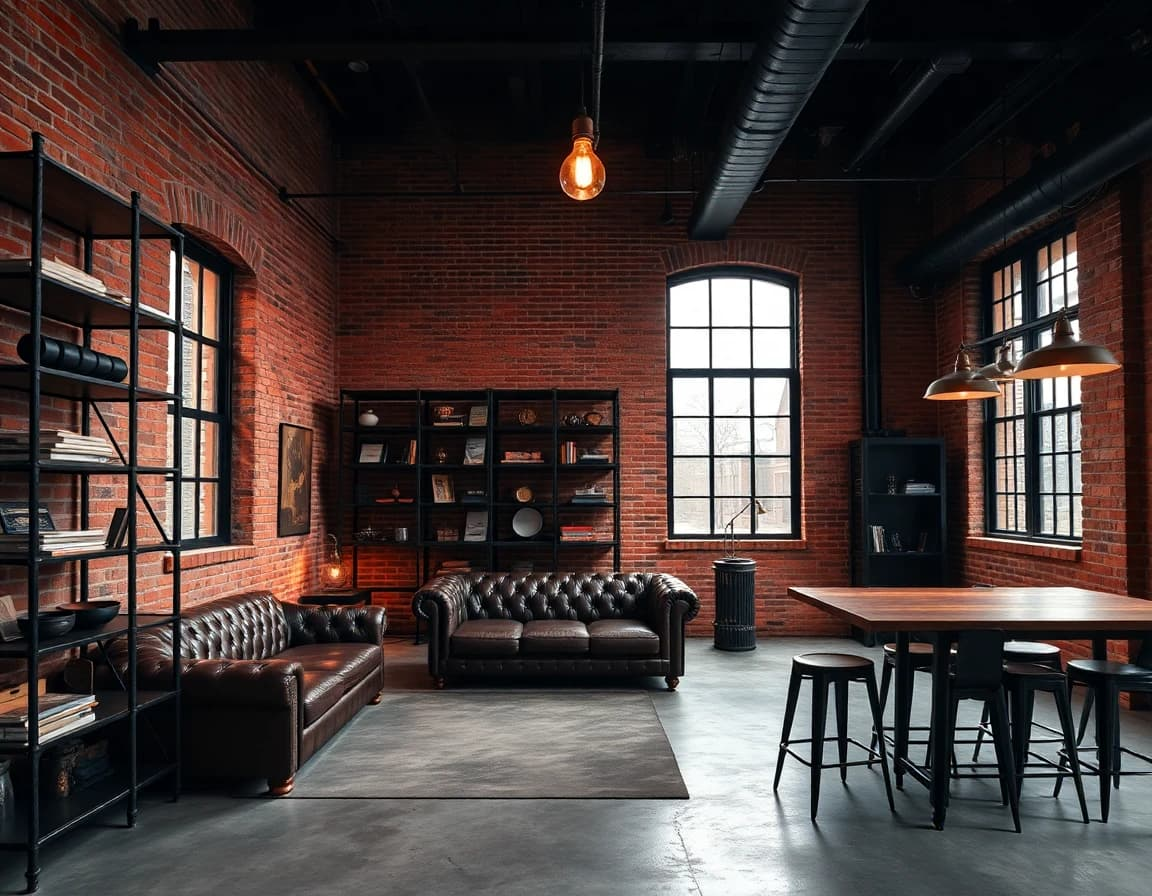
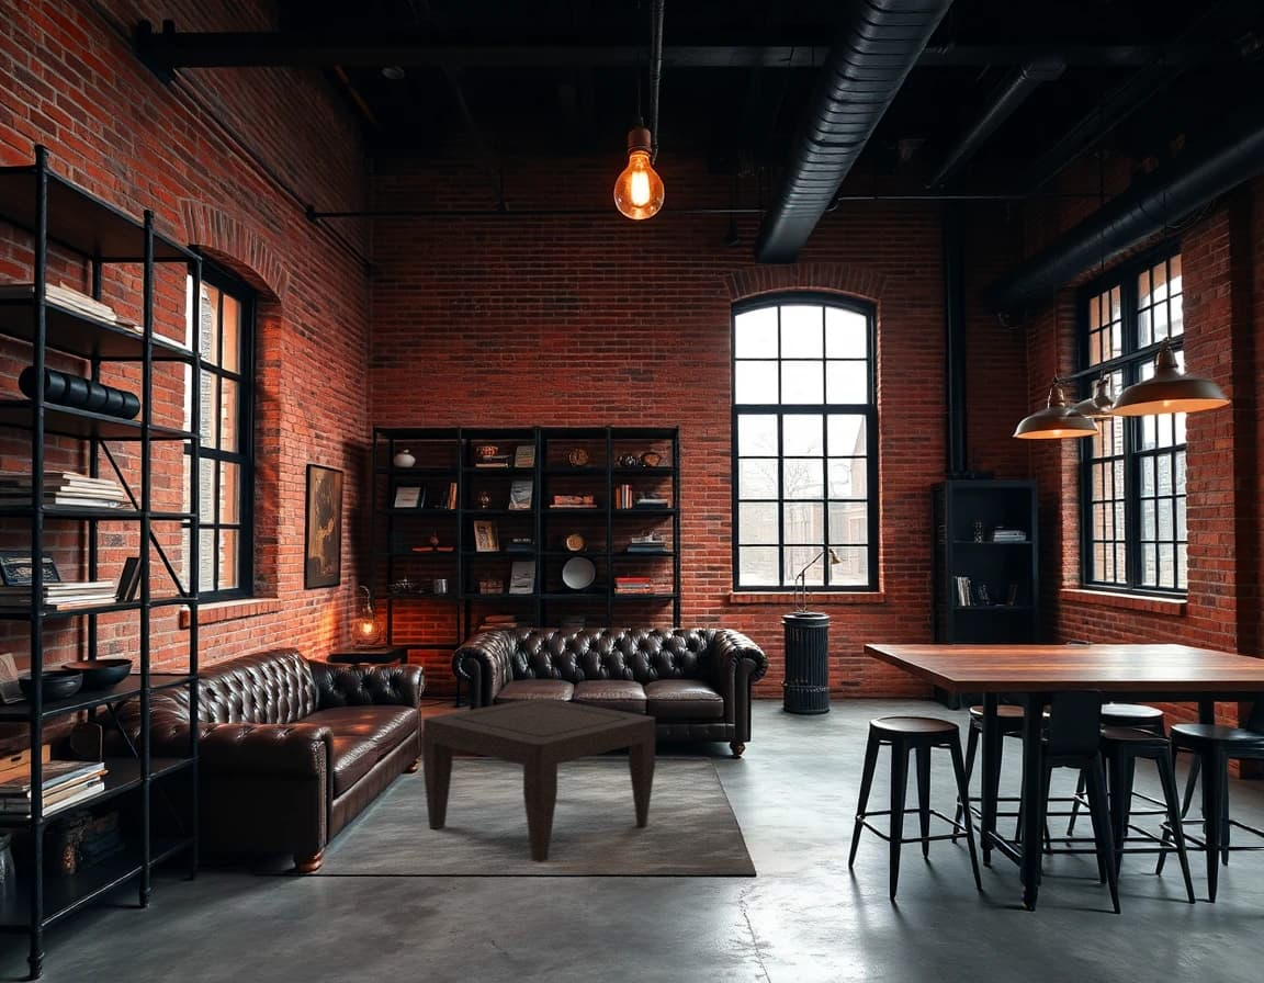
+ coffee table (539, 771)
